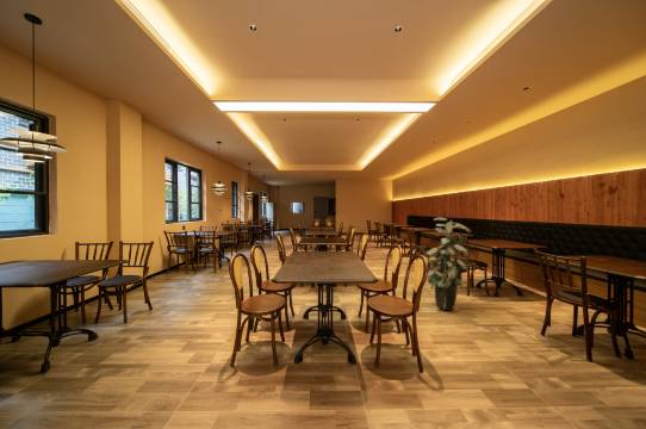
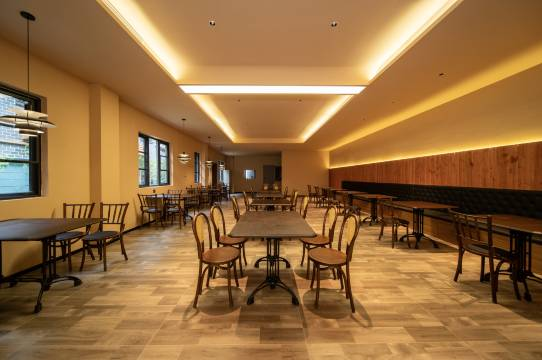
- indoor plant (445, 262)
